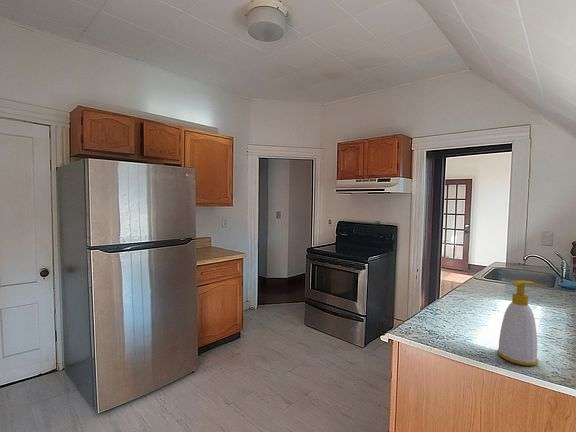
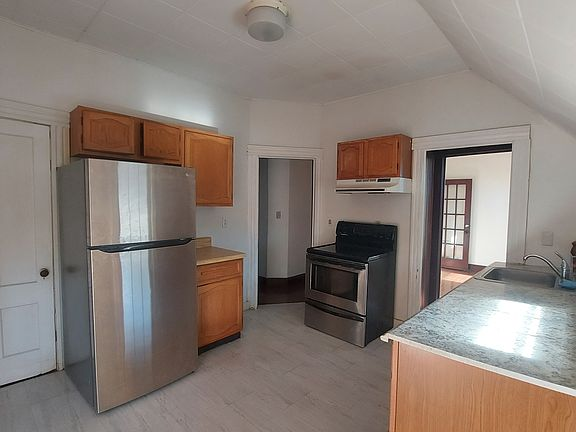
- soap bottle (519, 319)
